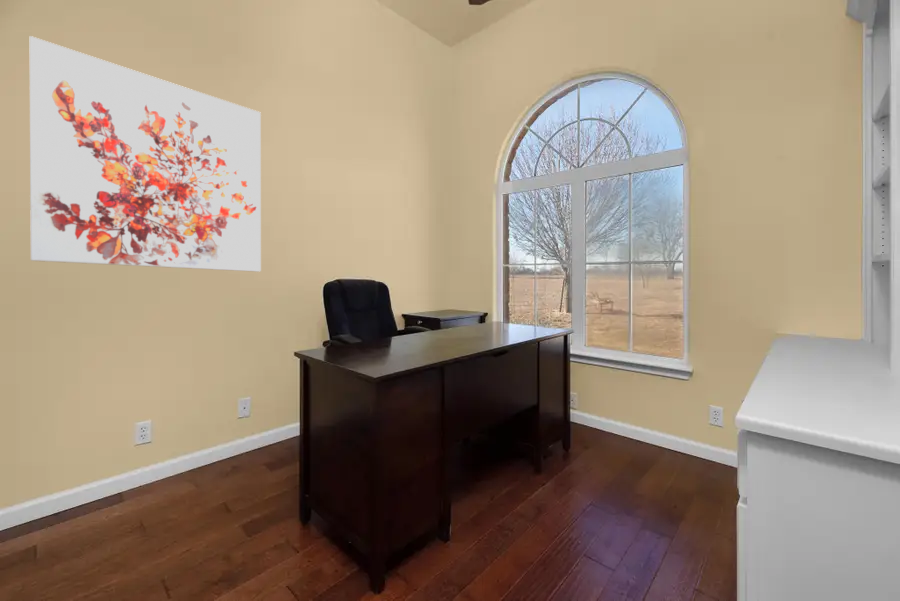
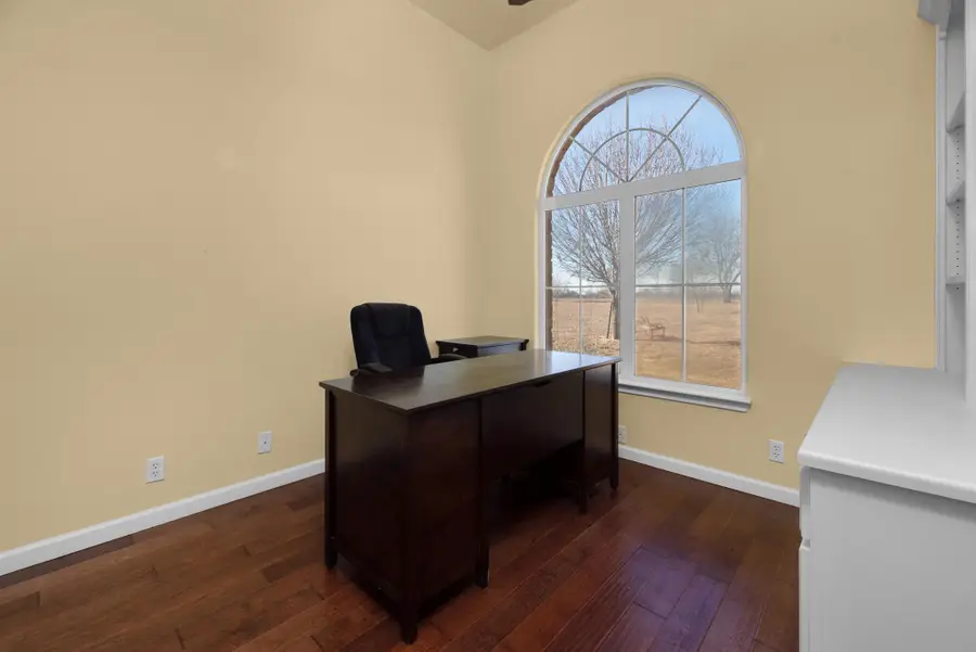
- wall art (164, 174)
